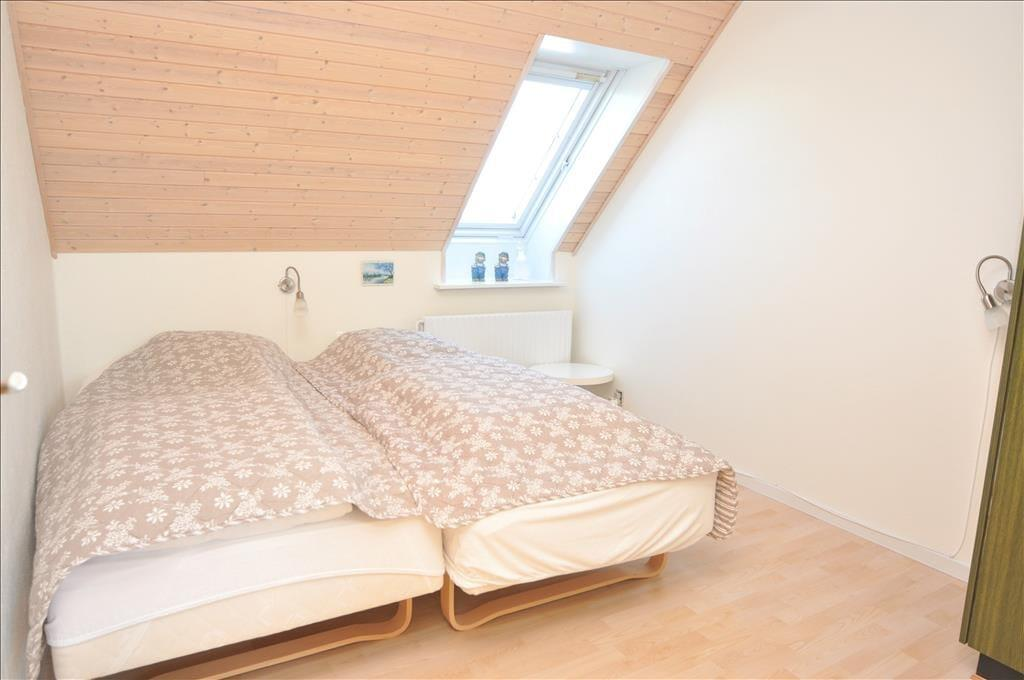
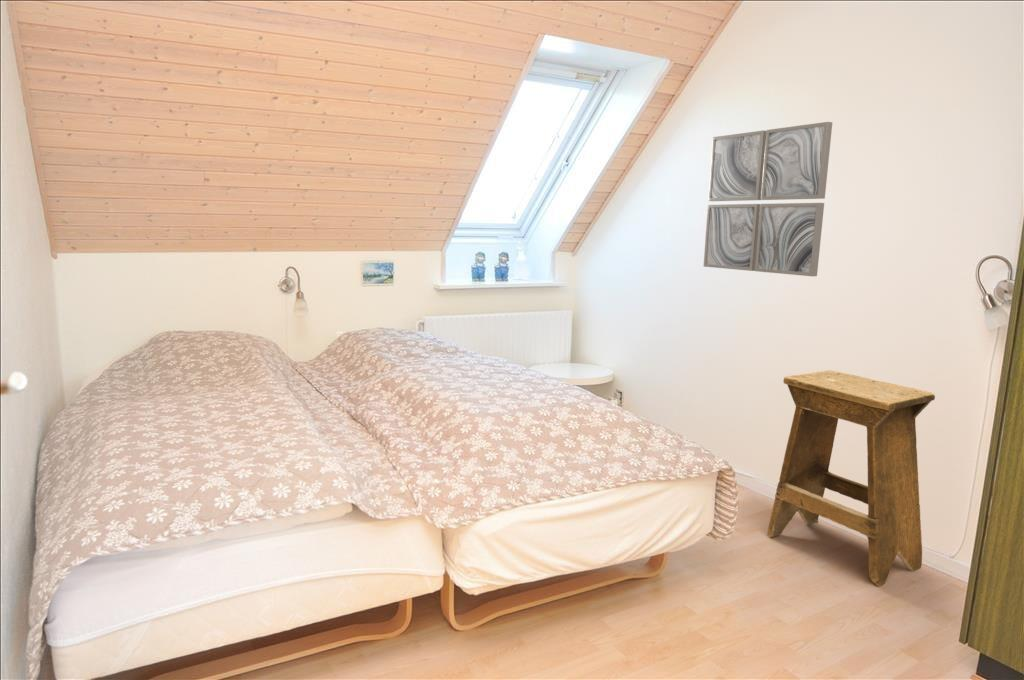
+ wall art (761, 199)
+ stool (845, 478)
